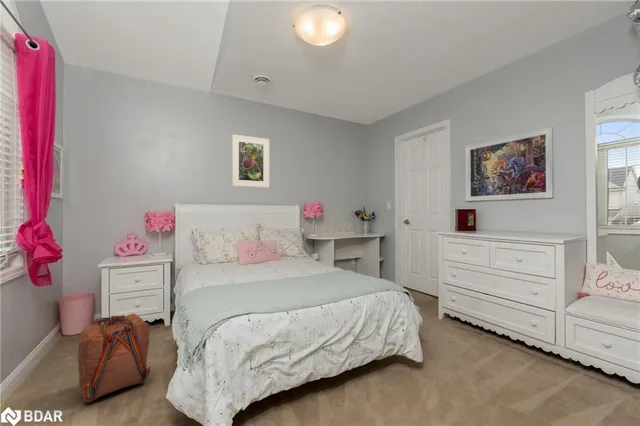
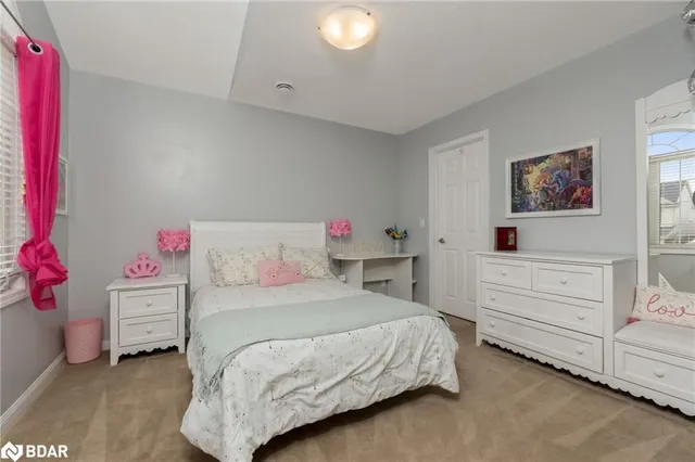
- backpack (116, 352)
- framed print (251, 161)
